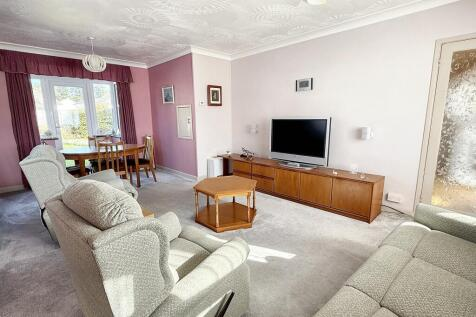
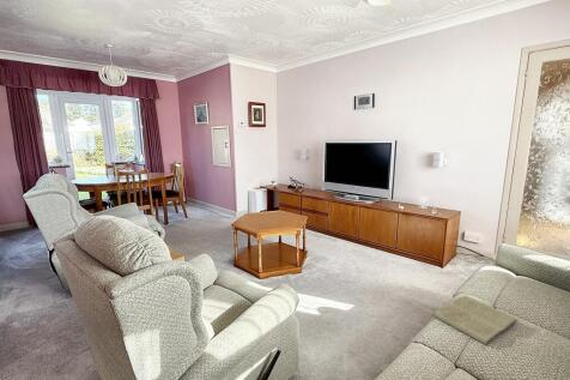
+ book (473, 316)
